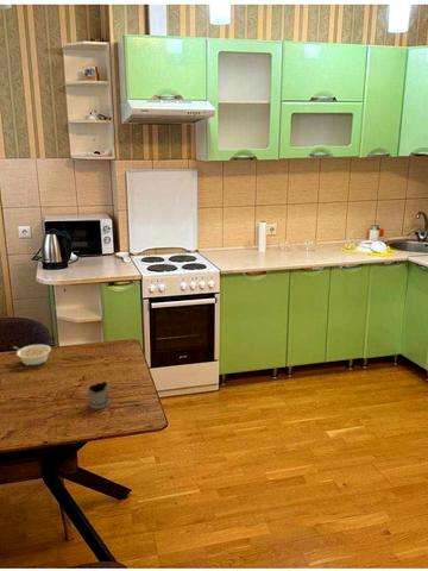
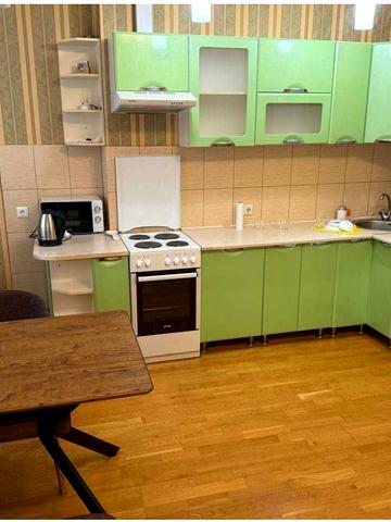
- tea glass holder (94, 394)
- legume (32, 354)
